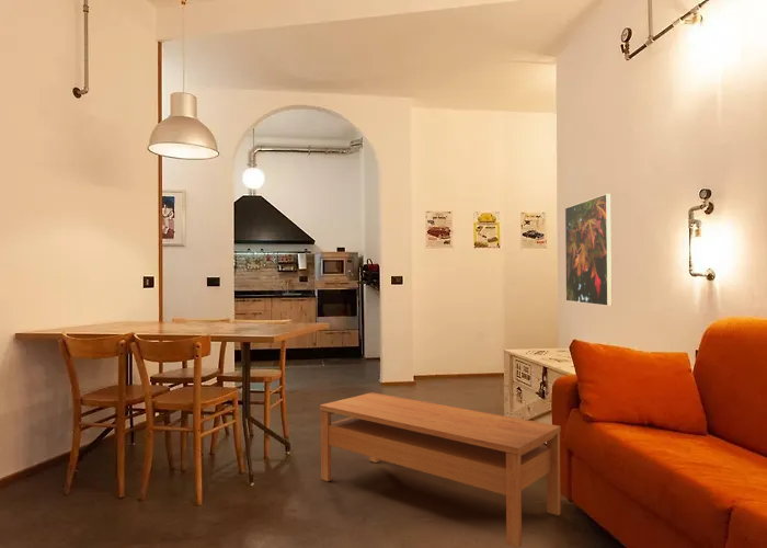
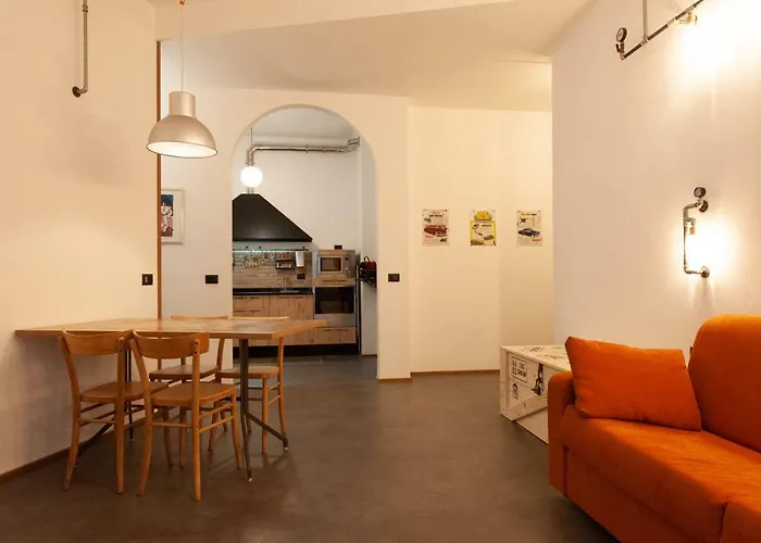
- coffee table (431, 455)
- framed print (586, 252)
